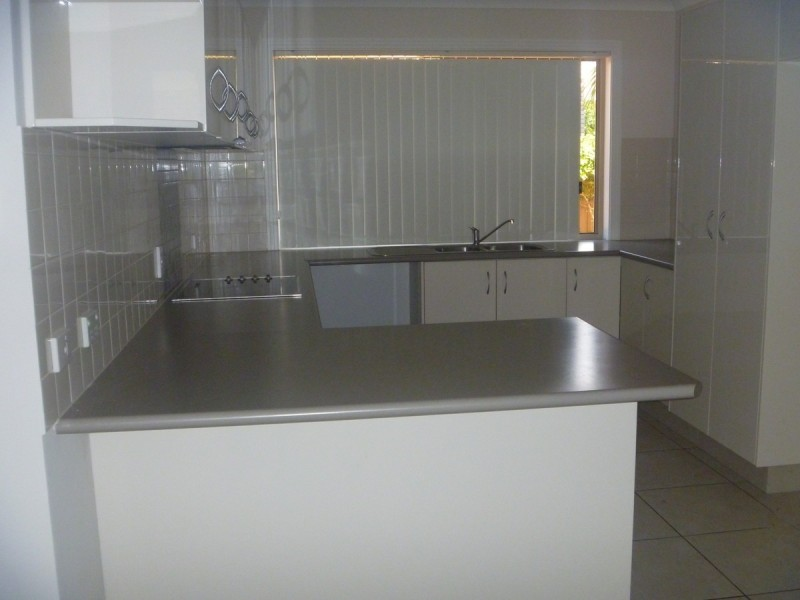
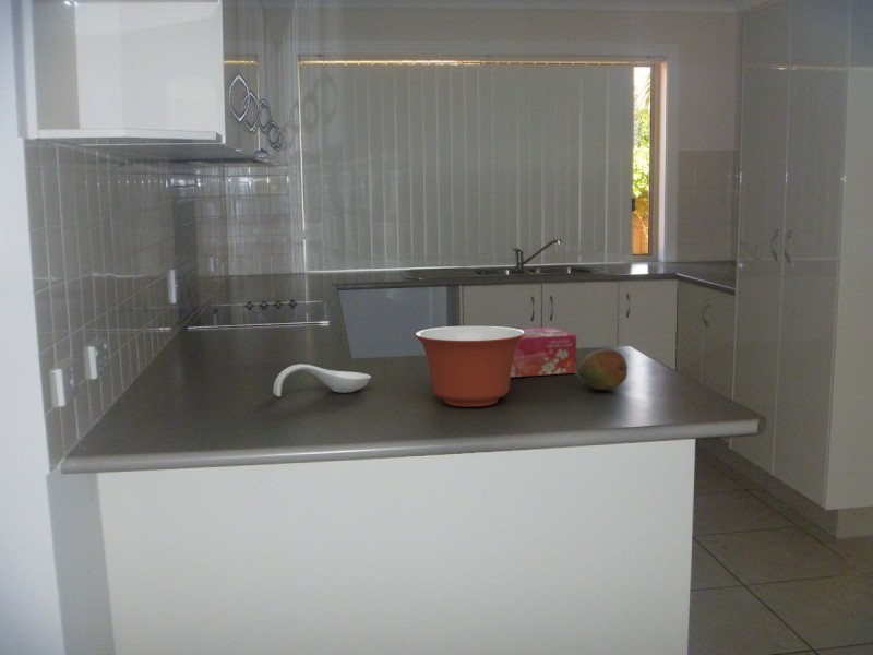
+ tissue box (515, 352)
+ mixing bowl (470, 367)
+ spoon rest (323, 378)
+ fruit (600, 369)
